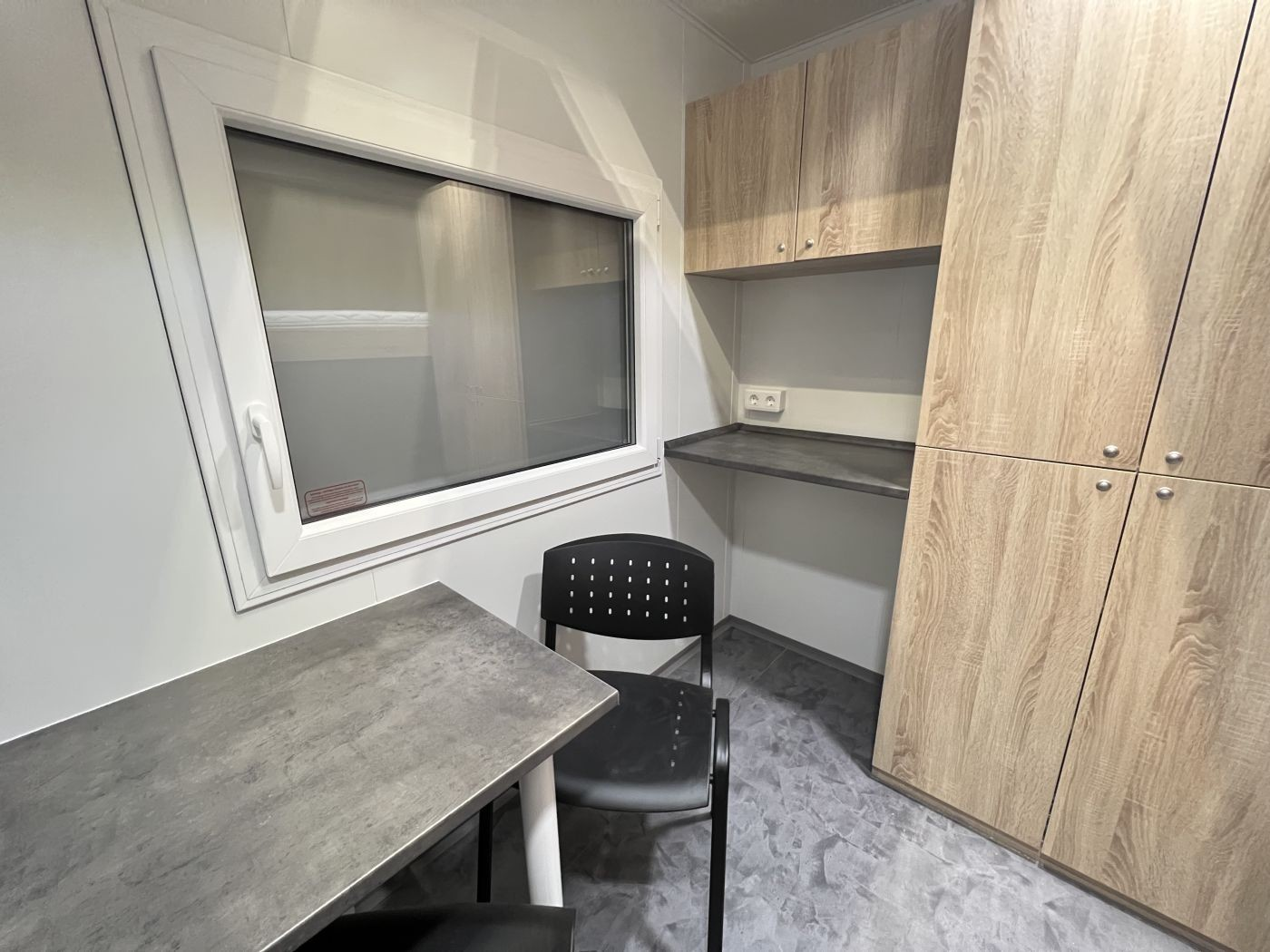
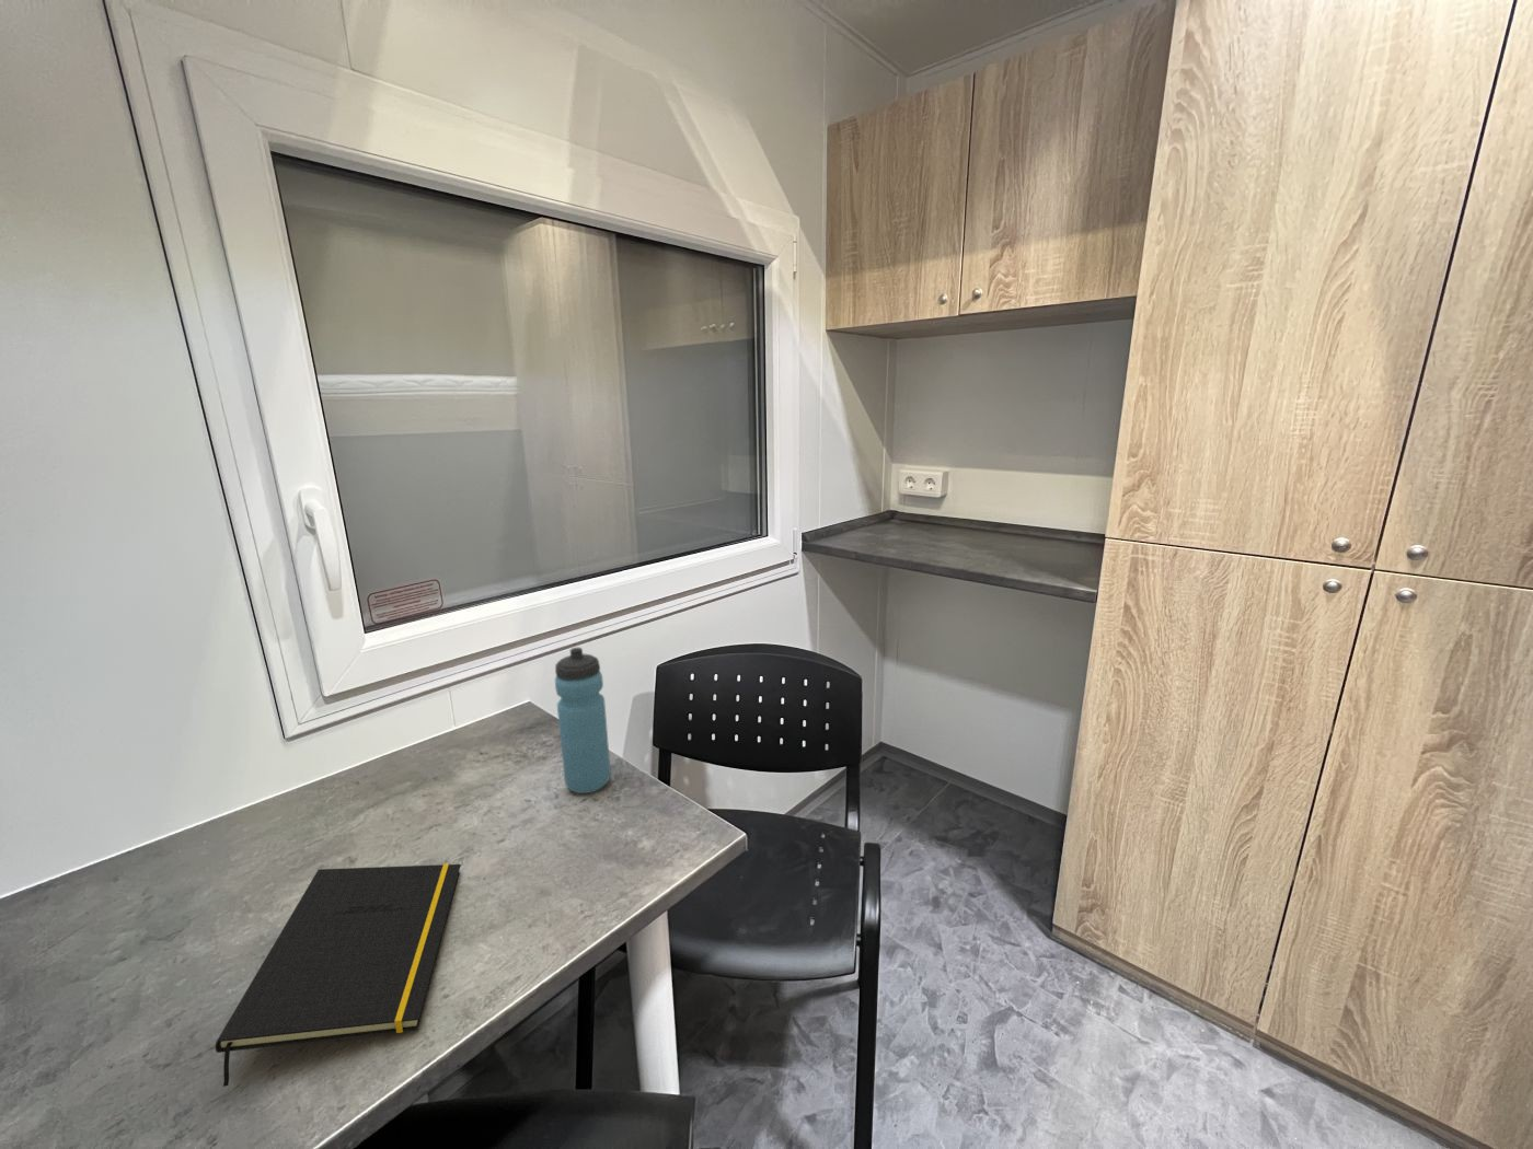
+ water bottle (582, 717)
+ notepad (361, 940)
